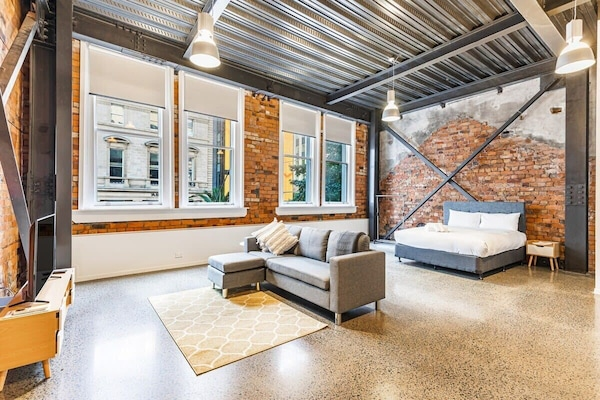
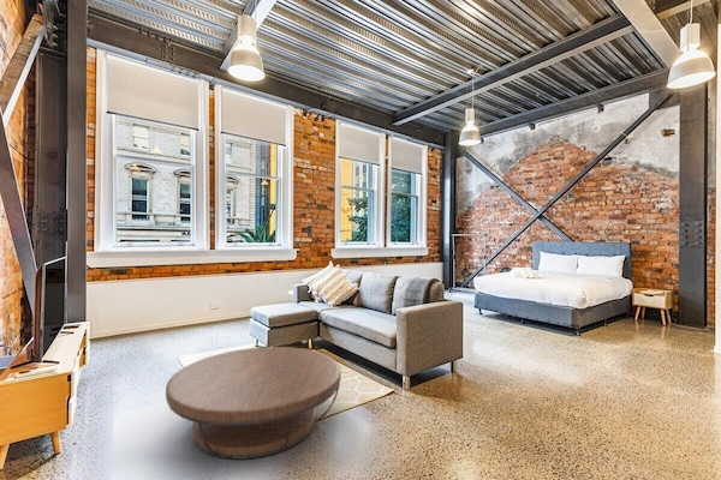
+ coffee table (258, 397)
